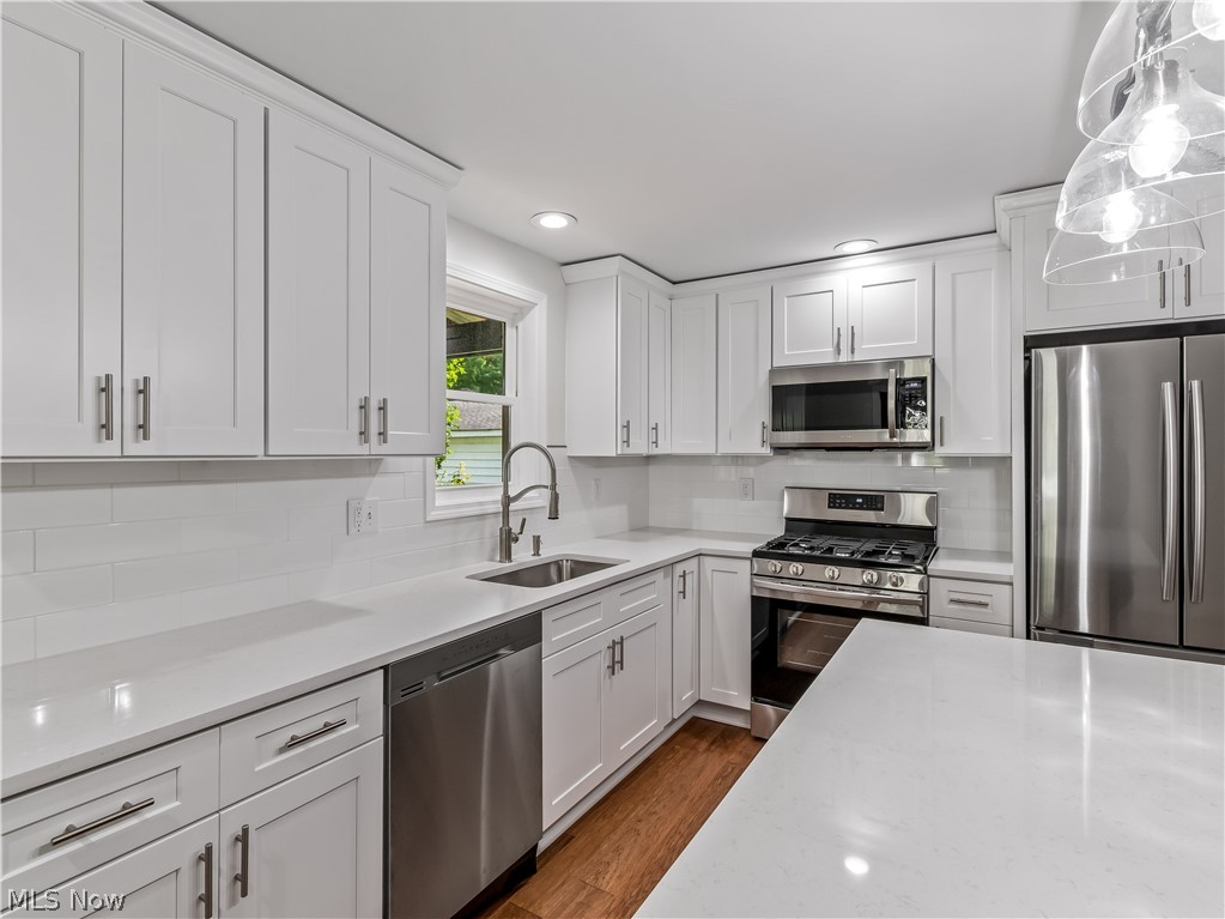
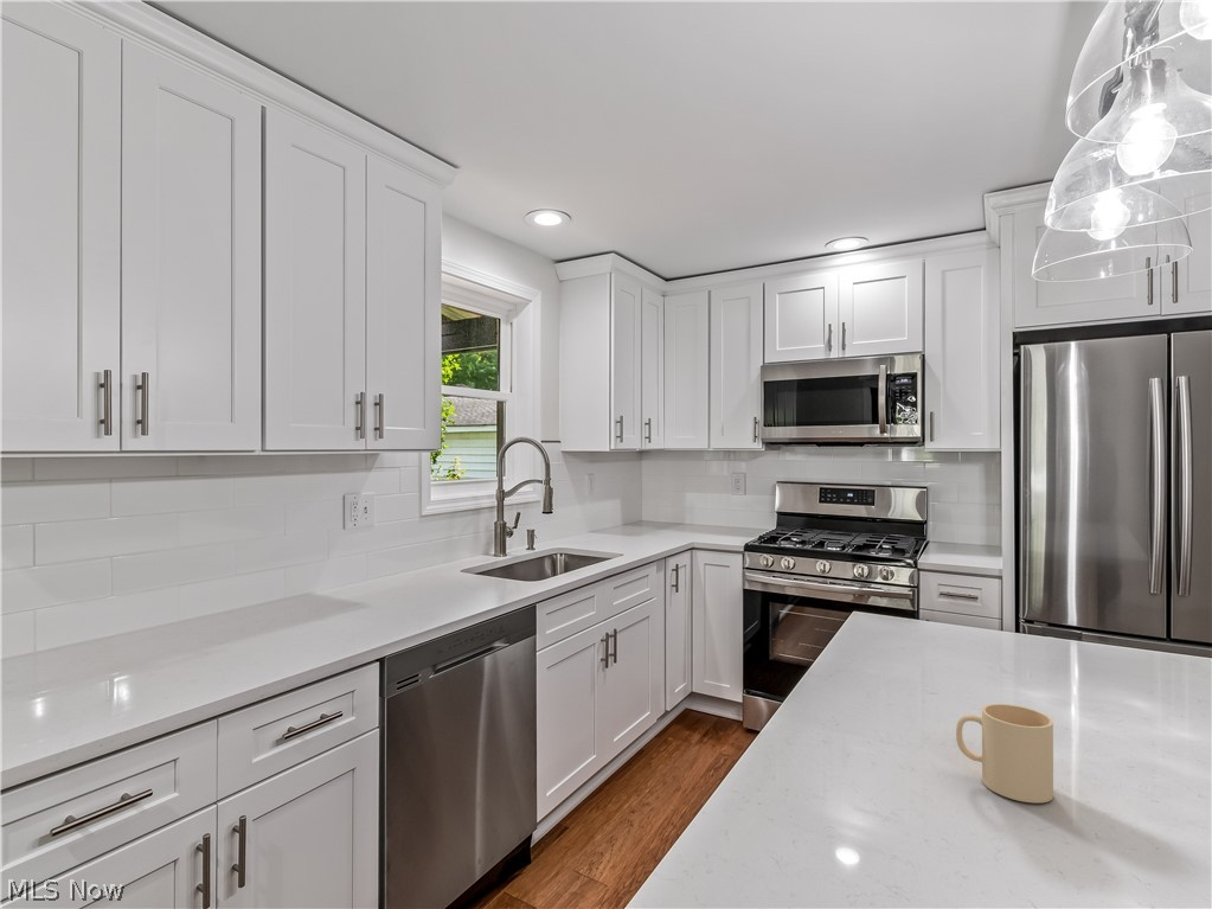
+ mug (1002, 747)
